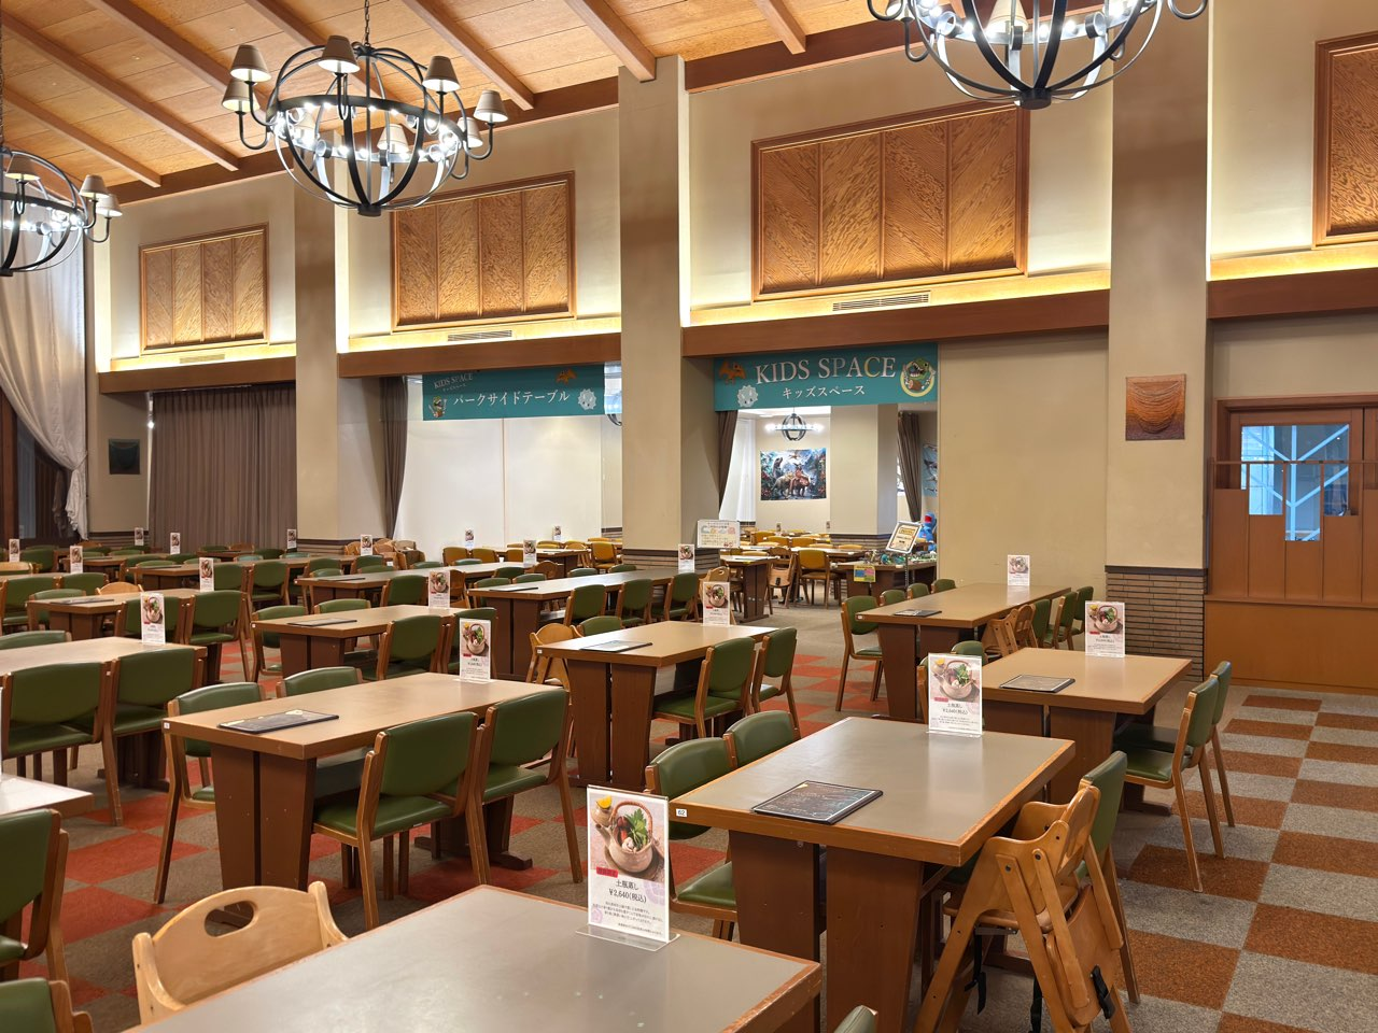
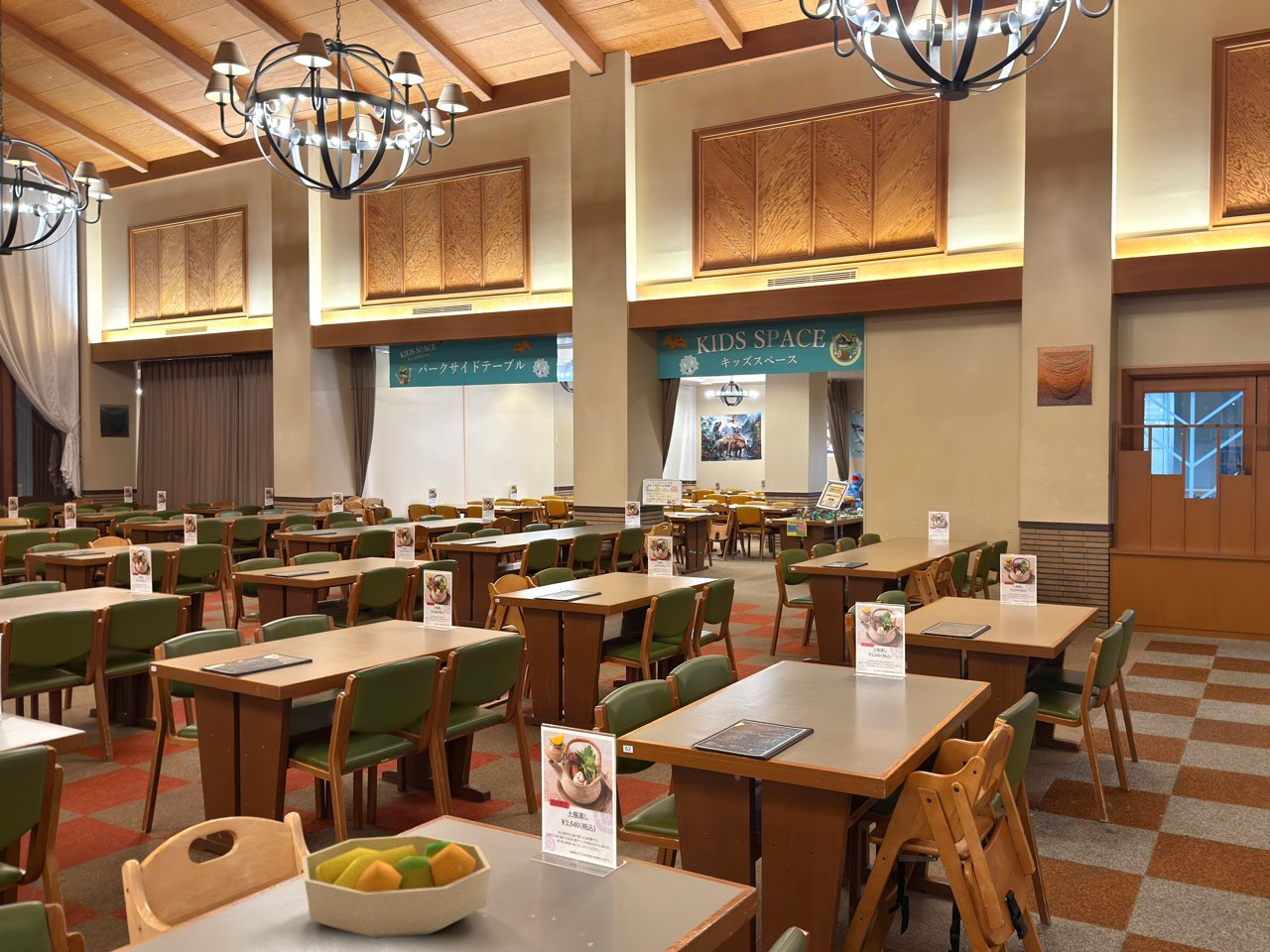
+ fruit bowl (395, 876)
